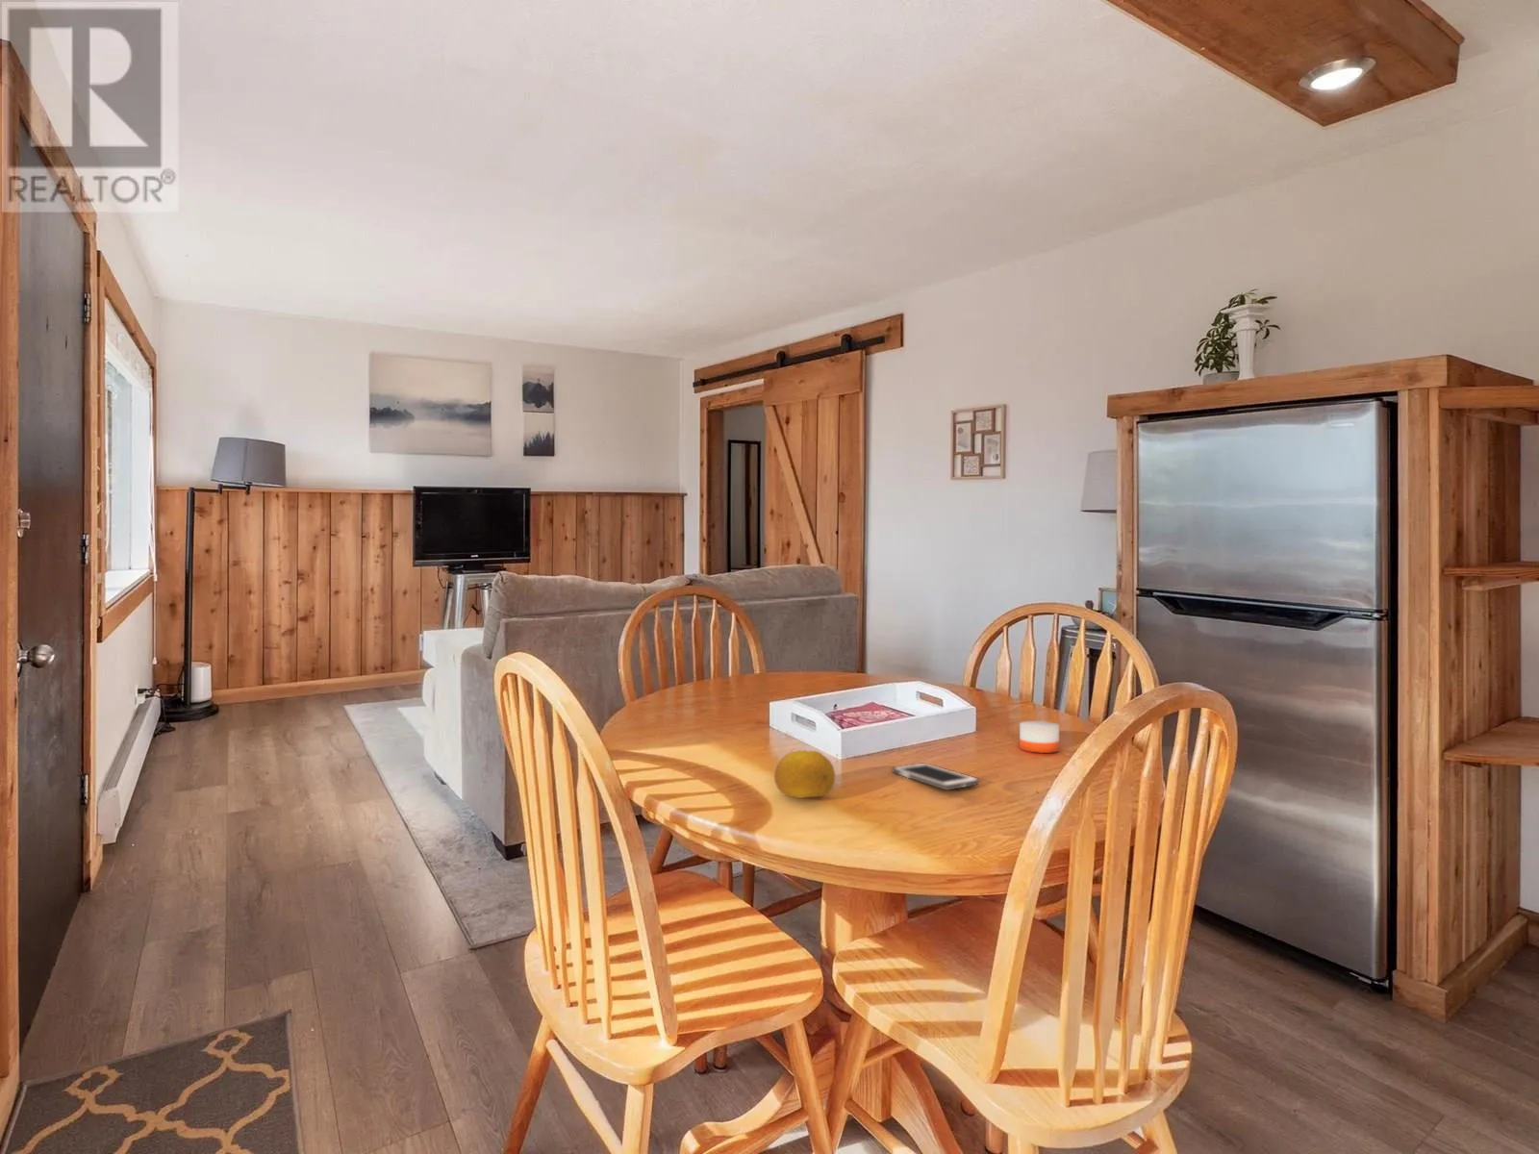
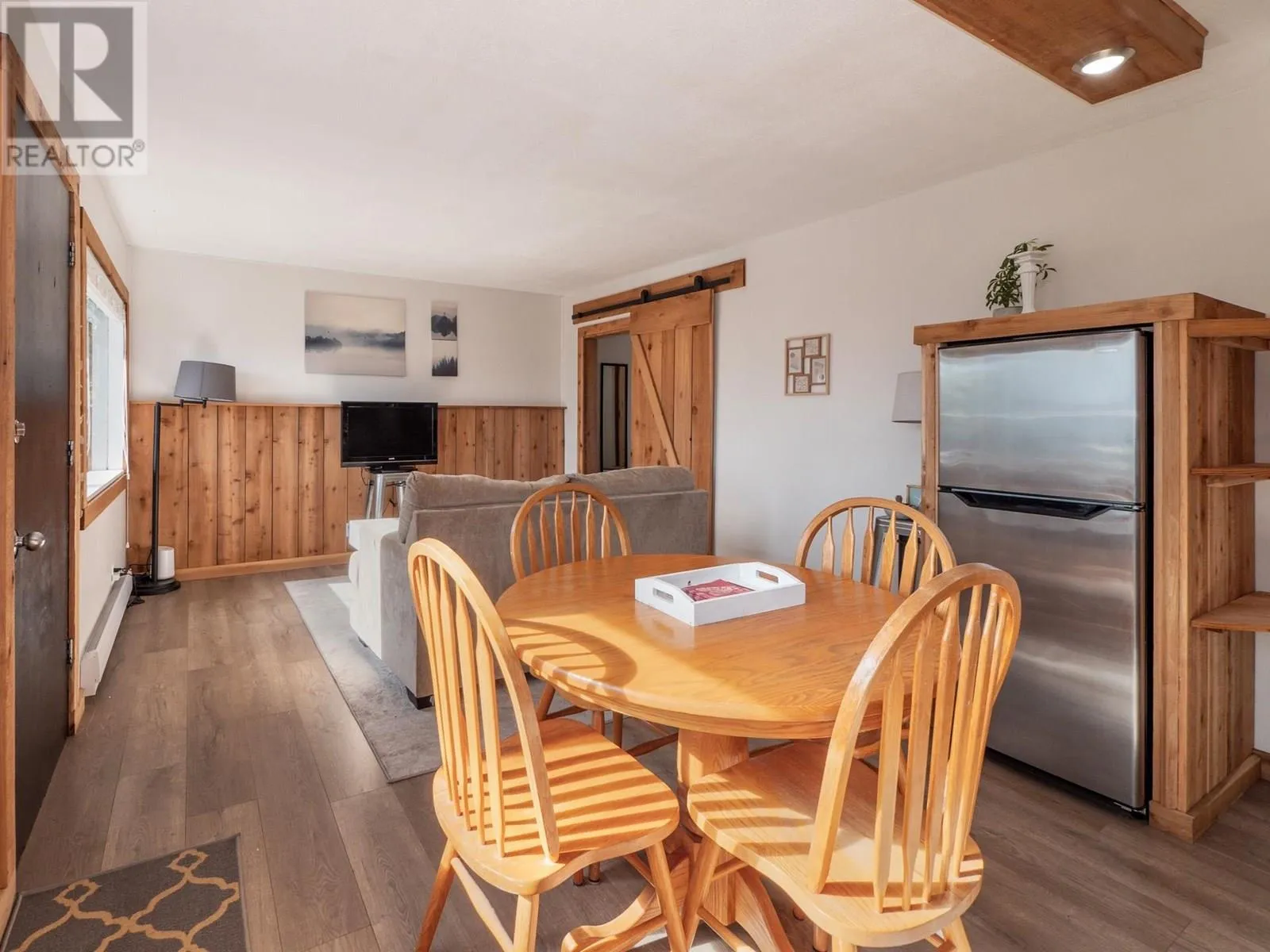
- cell phone (934, 775)
- candle (1039, 722)
- fruit (805, 775)
